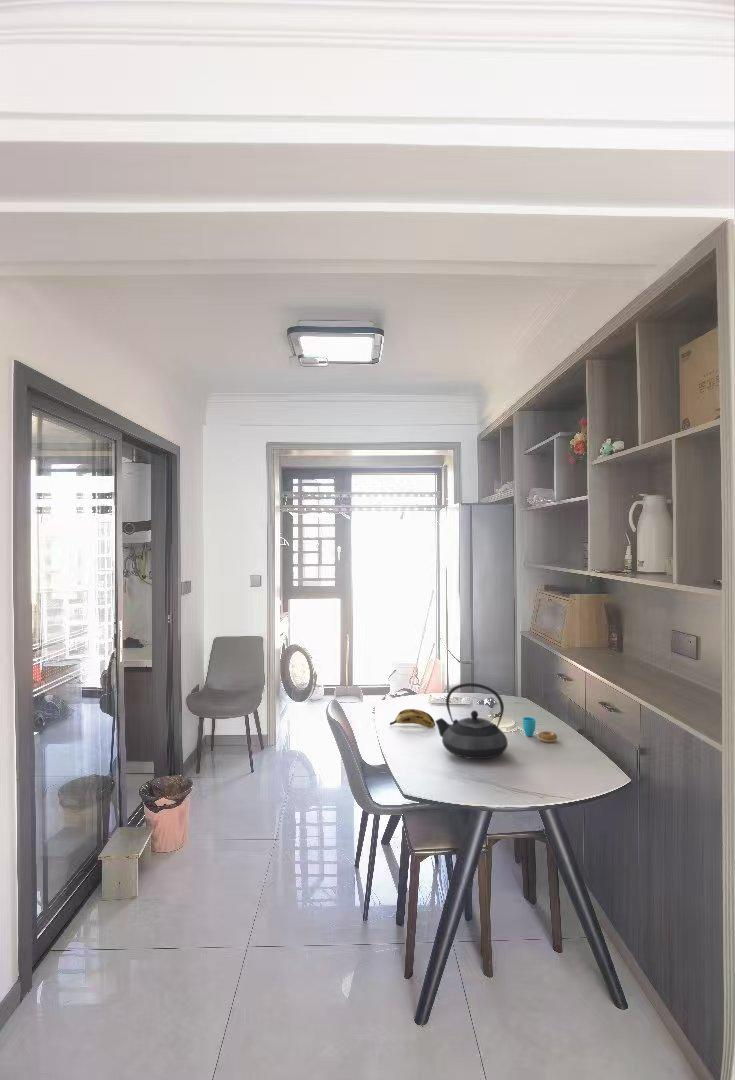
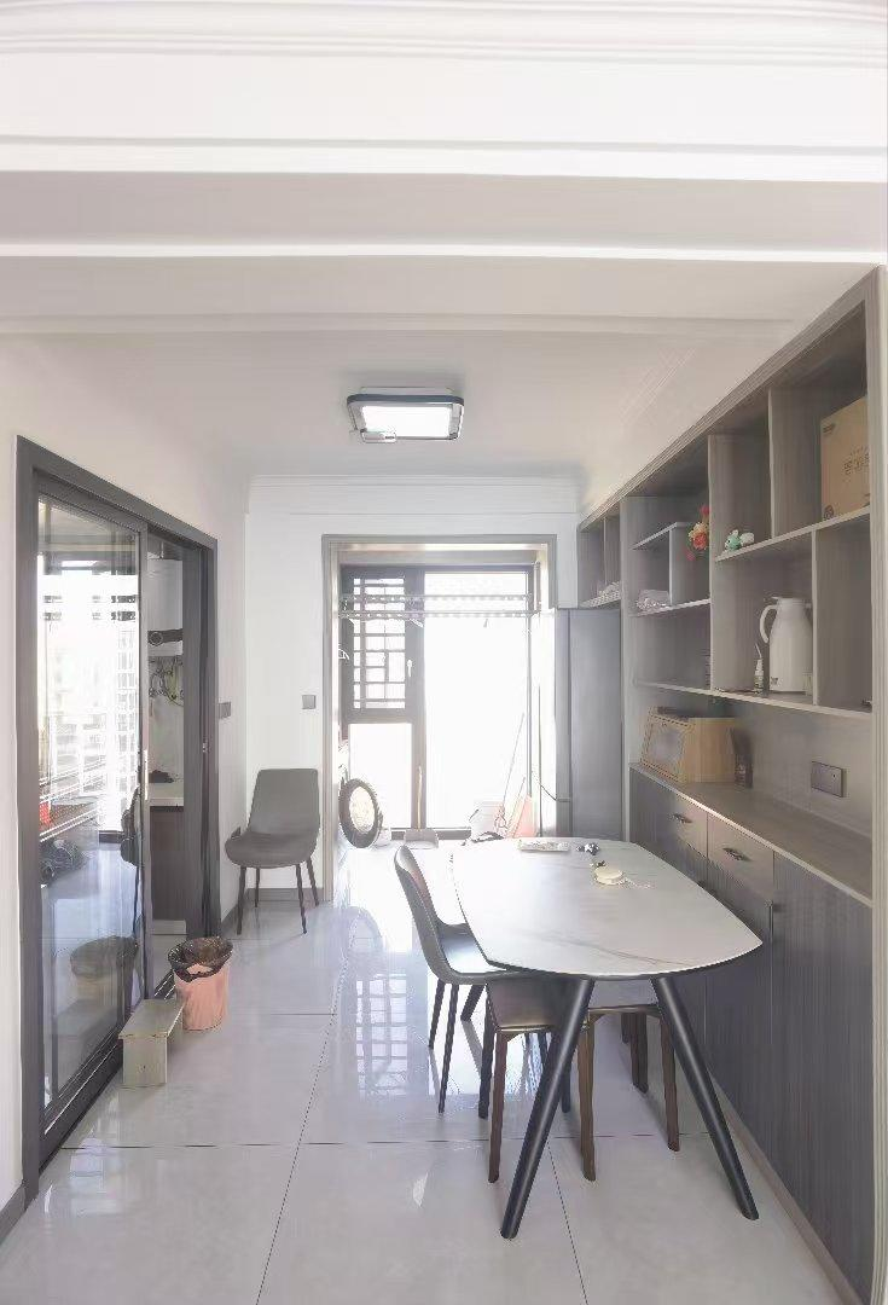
- teapot (470, 718)
- cup (540, 732)
- banana (412, 718)
